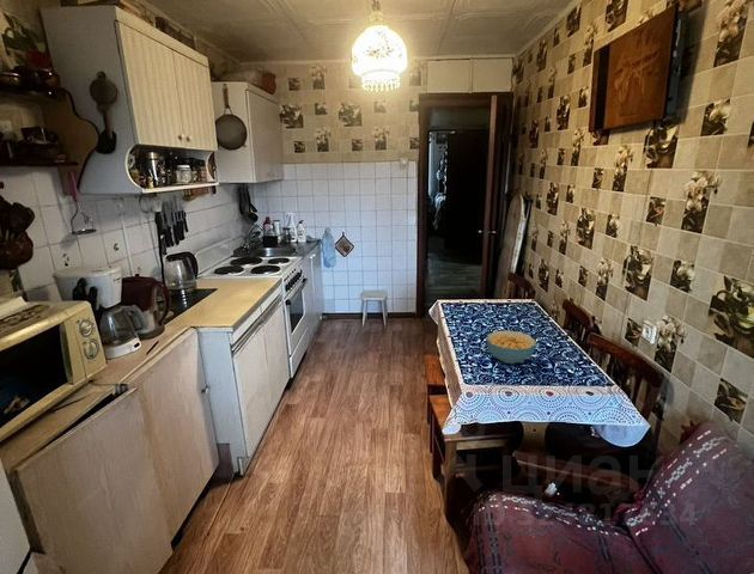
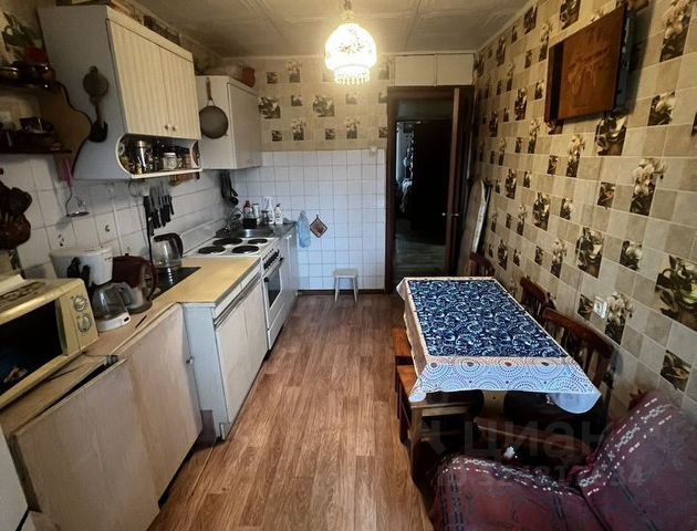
- cereal bowl (510, 349)
